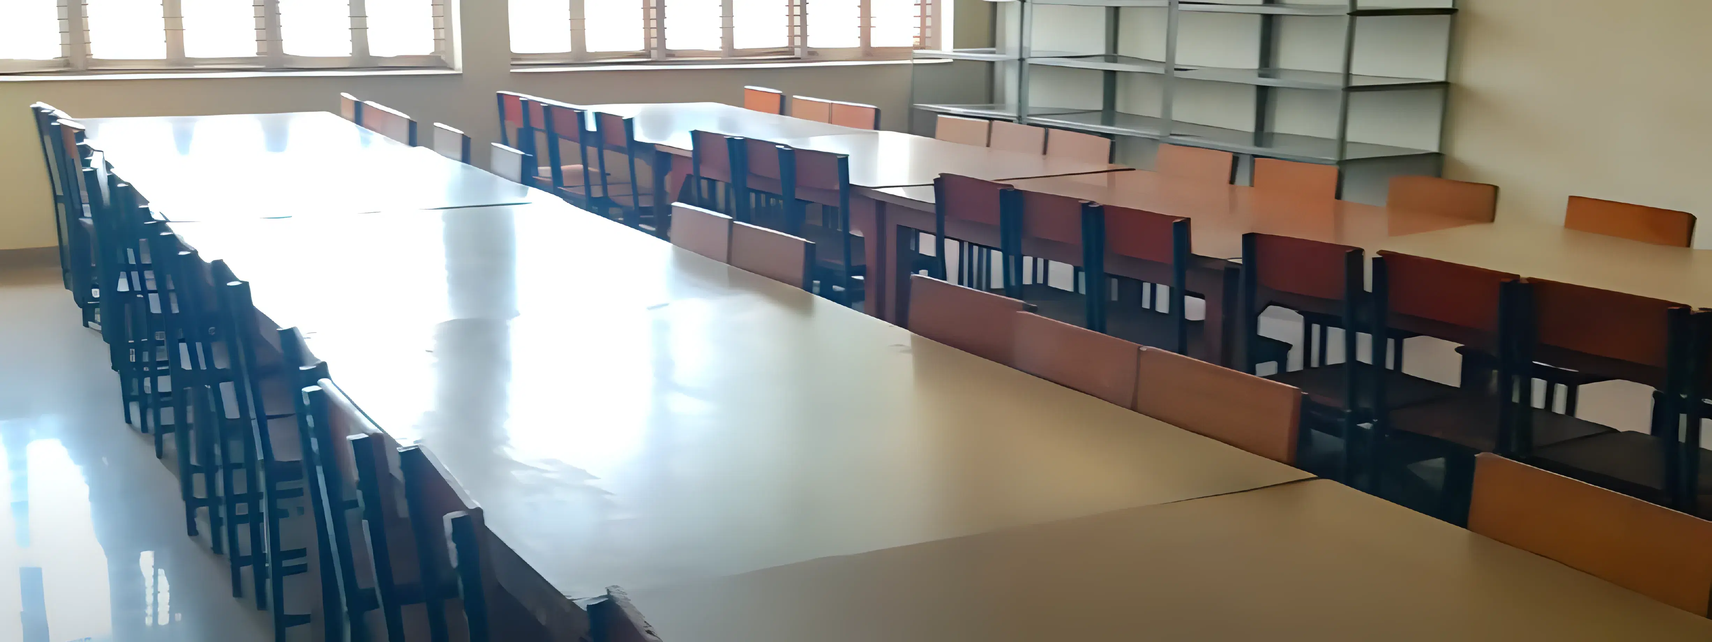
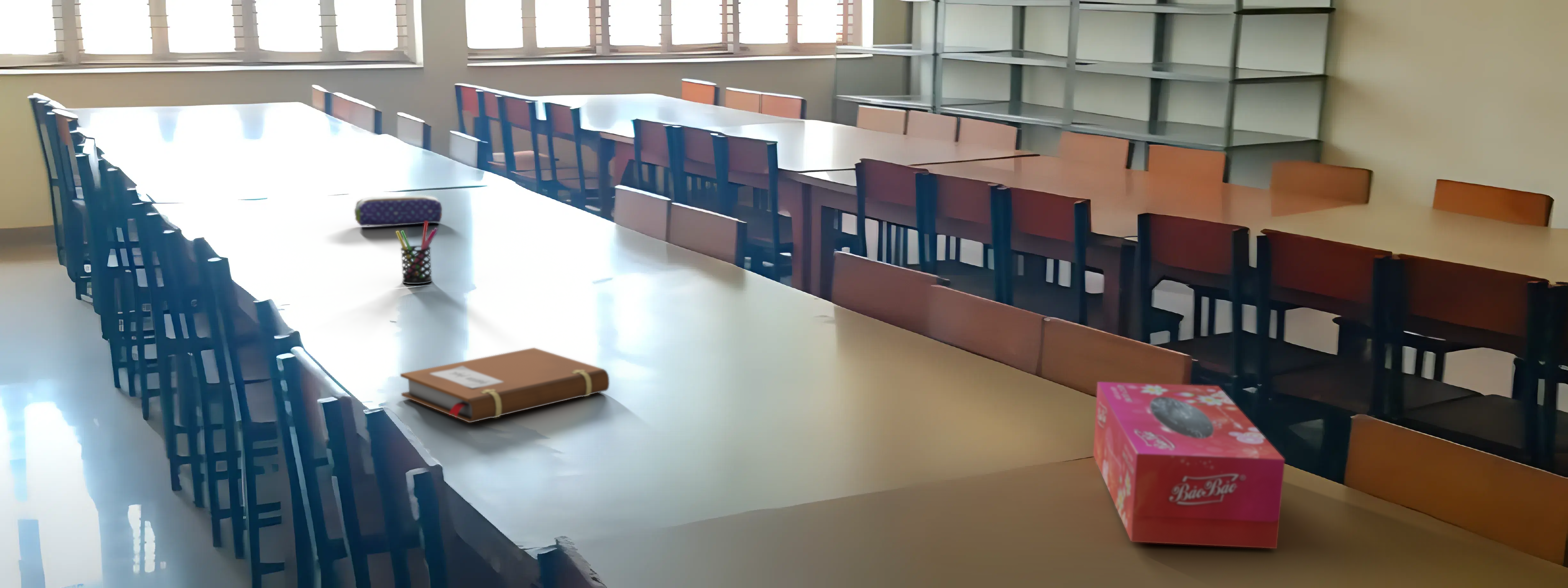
+ tissue box (1178, 457)
+ pen holder (415, 251)
+ notebook (503, 384)
+ pencil case (398, 210)
